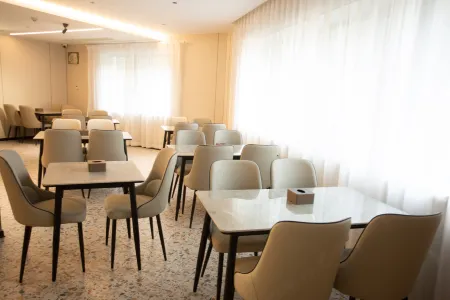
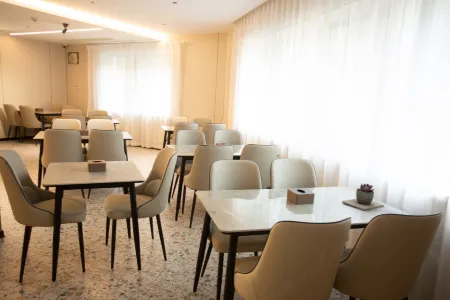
+ succulent plant (363, 194)
